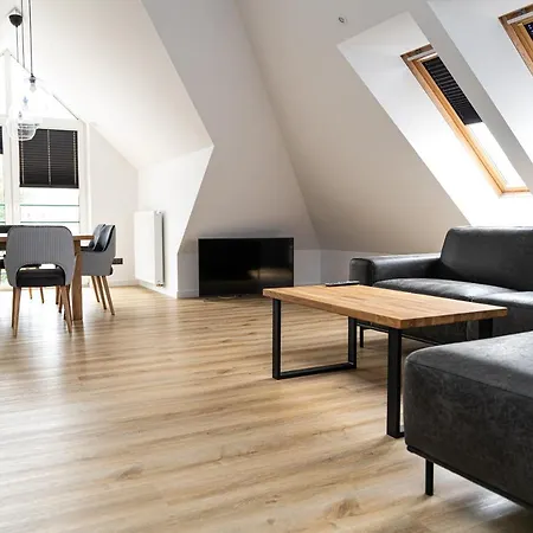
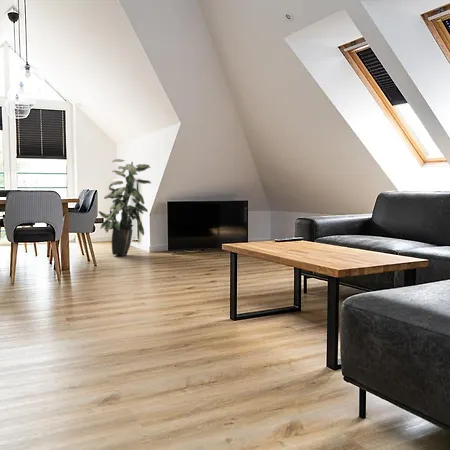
+ indoor plant (124, 207)
